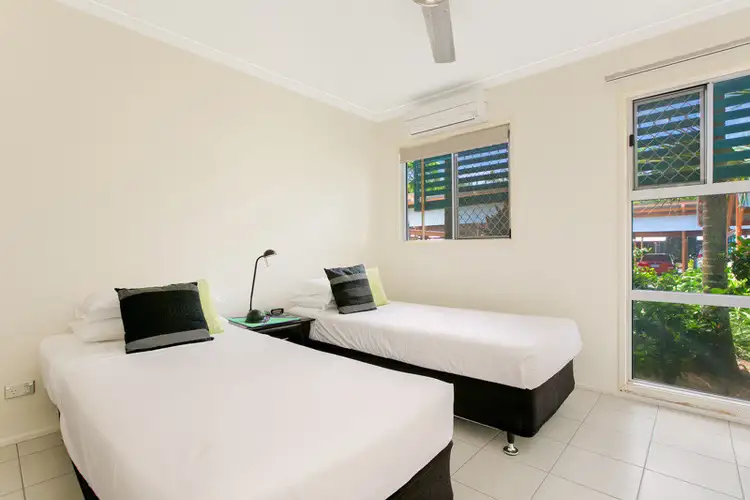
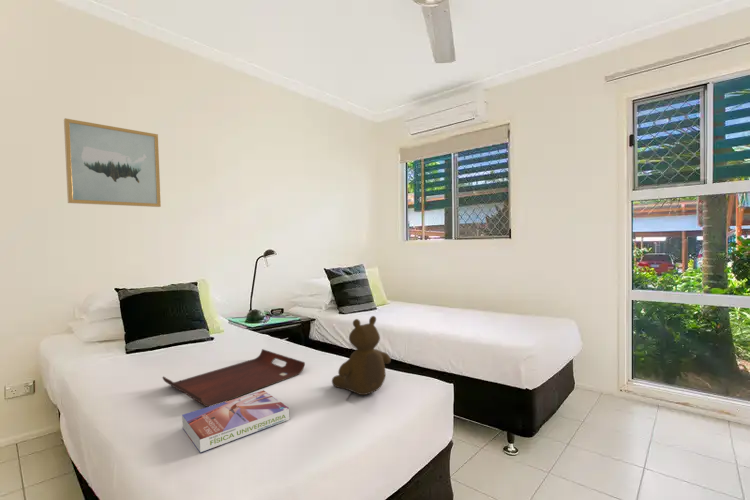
+ wall art (115, 166)
+ serving tray (237, 374)
+ teddy bear (358, 352)
+ textbook (236, 417)
